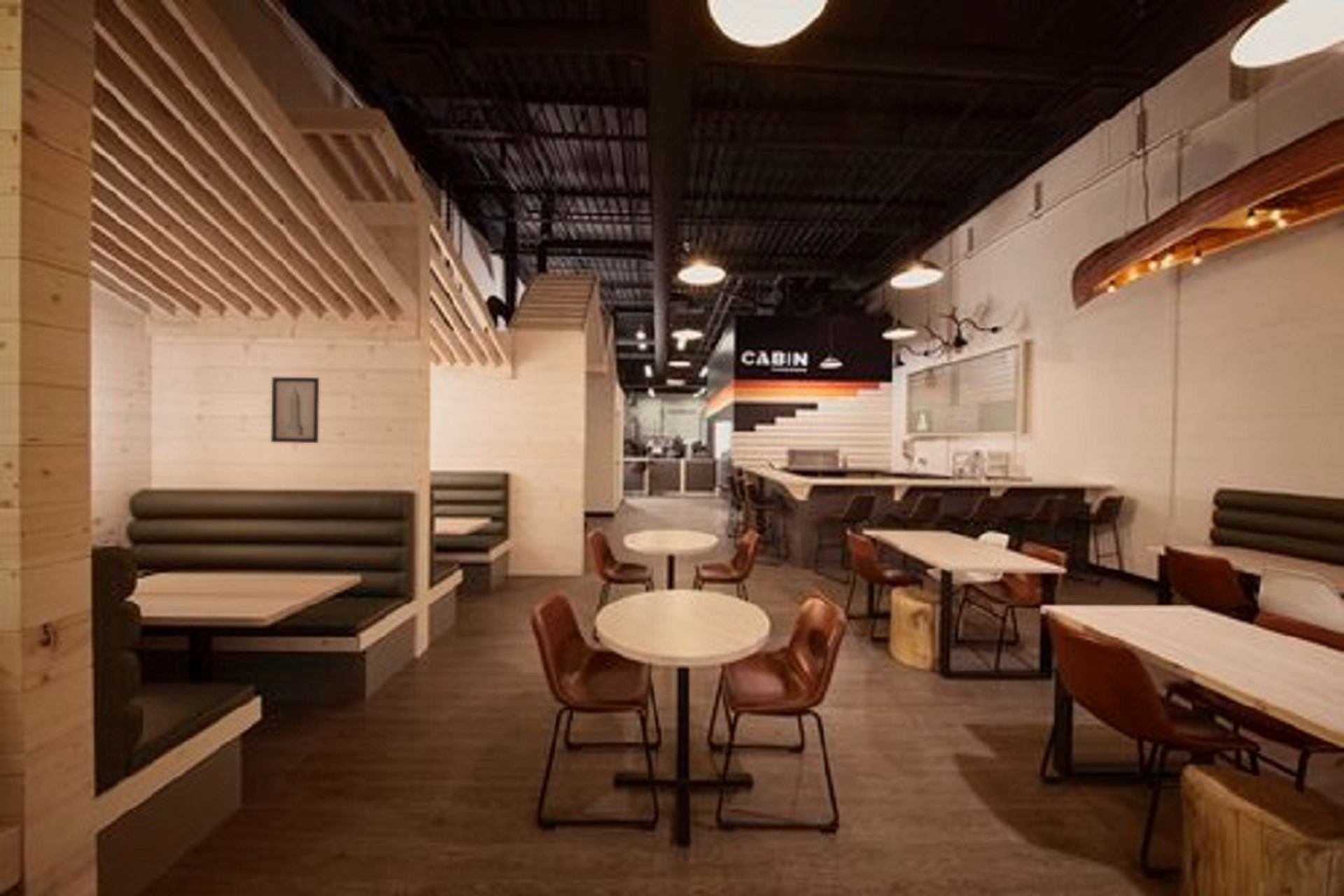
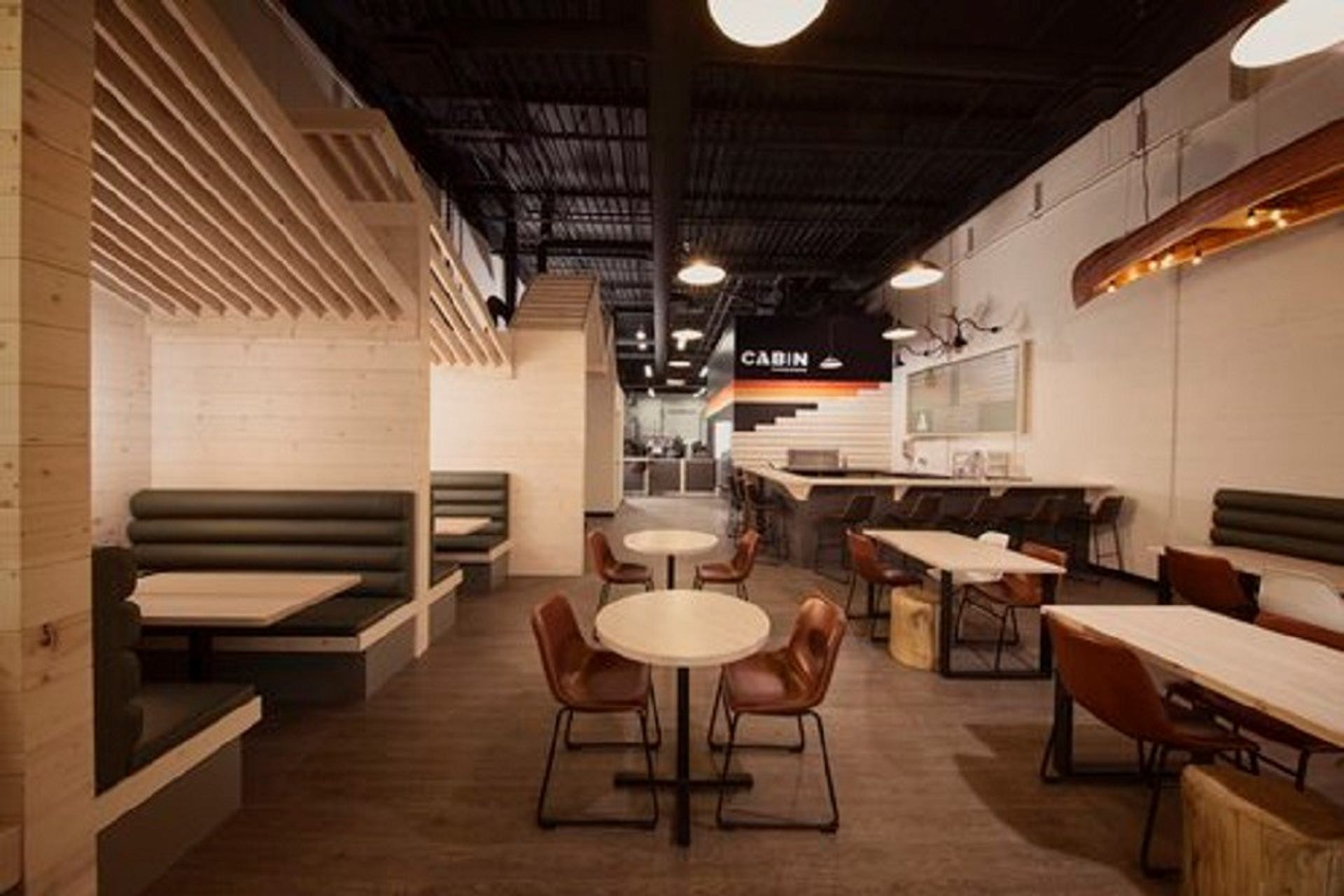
- wall art (295, 410)
